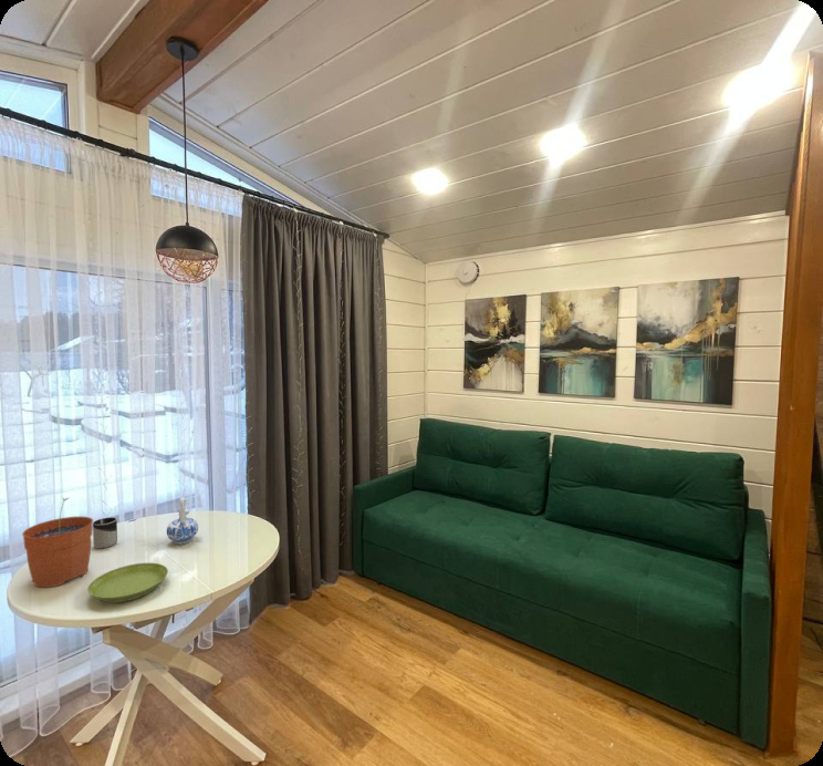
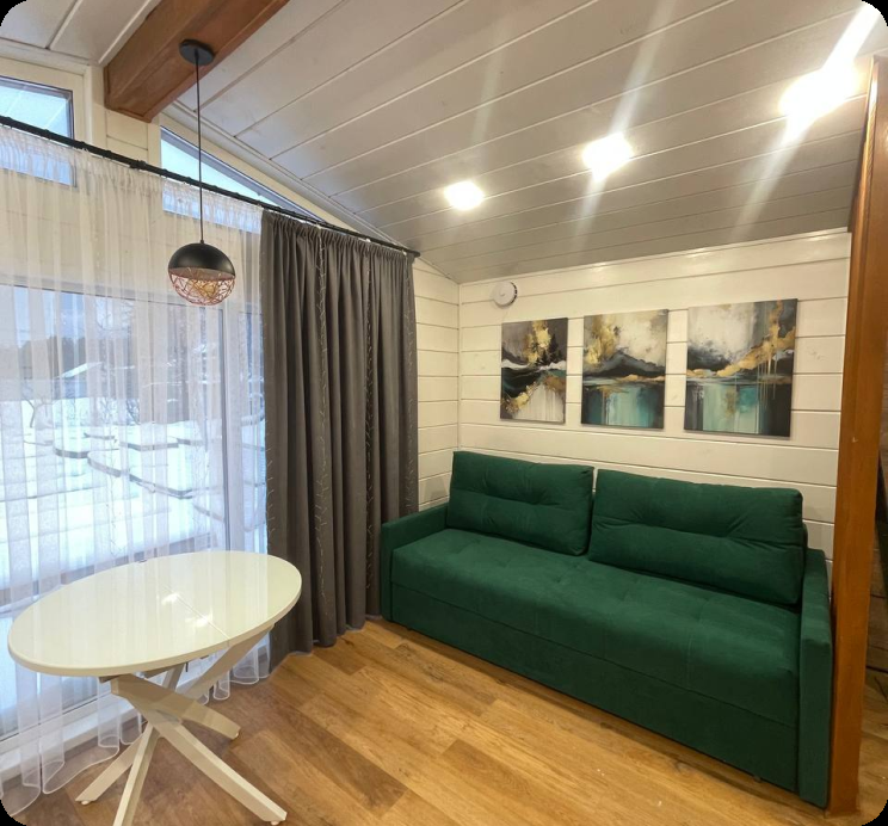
- saucer (129, 583)
- plant pot (60, 538)
- cup (105, 531)
- ceramic pitcher (181, 518)
